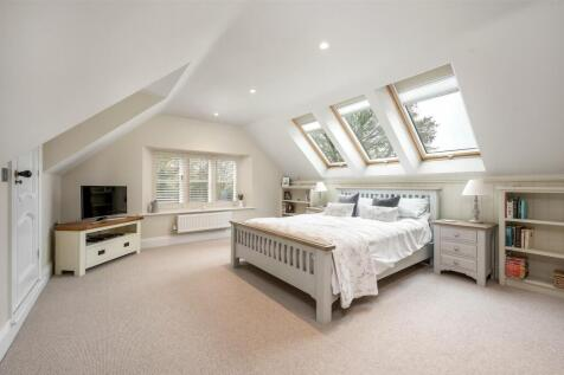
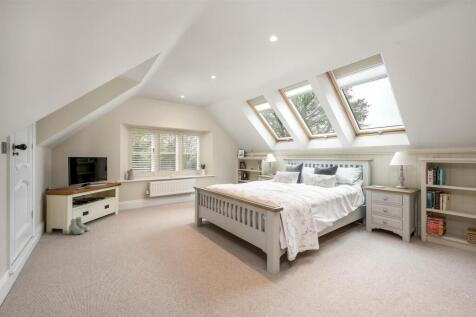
+ boots (79, 225)
